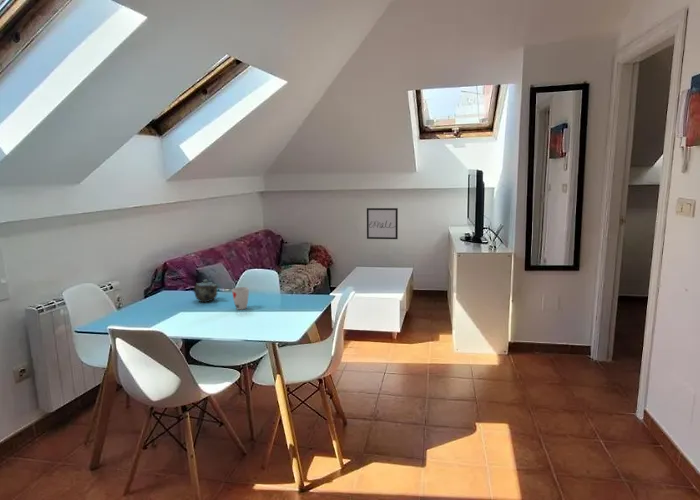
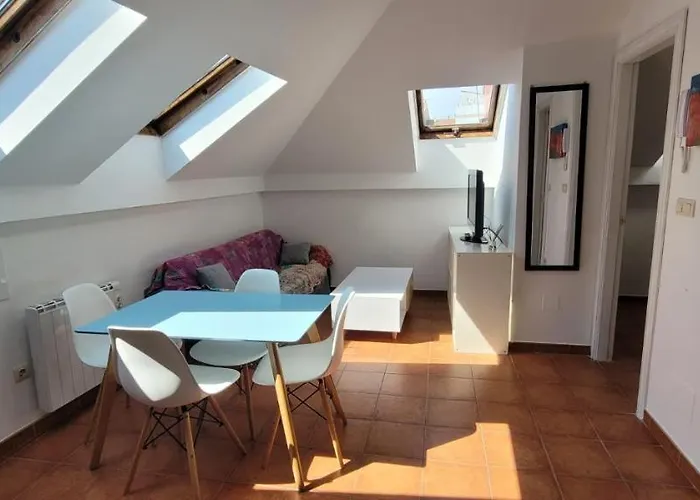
- cup (240, 298)
- chinaware (205, 290)
- wall art (382, 223)
